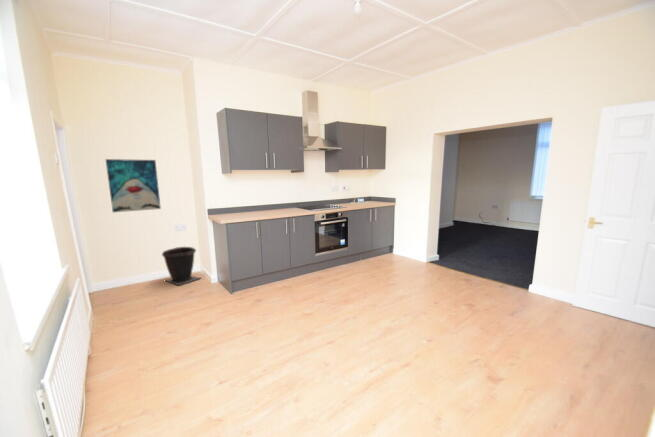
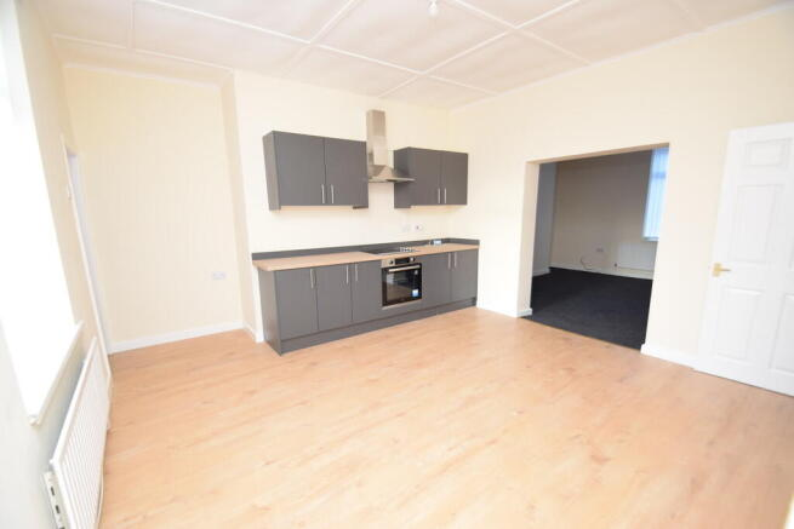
- wall art (134, 185)
- bucket (181, 263)
